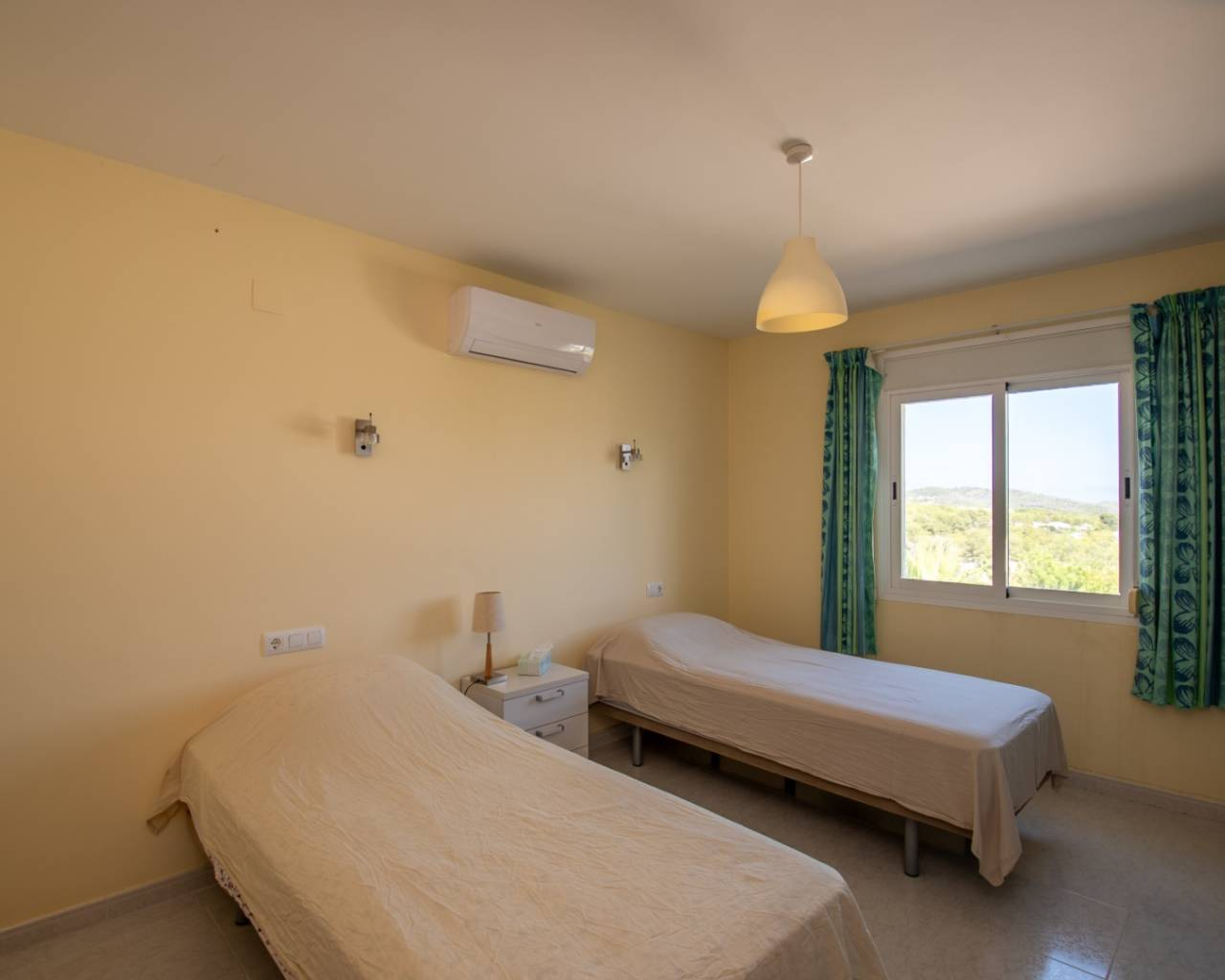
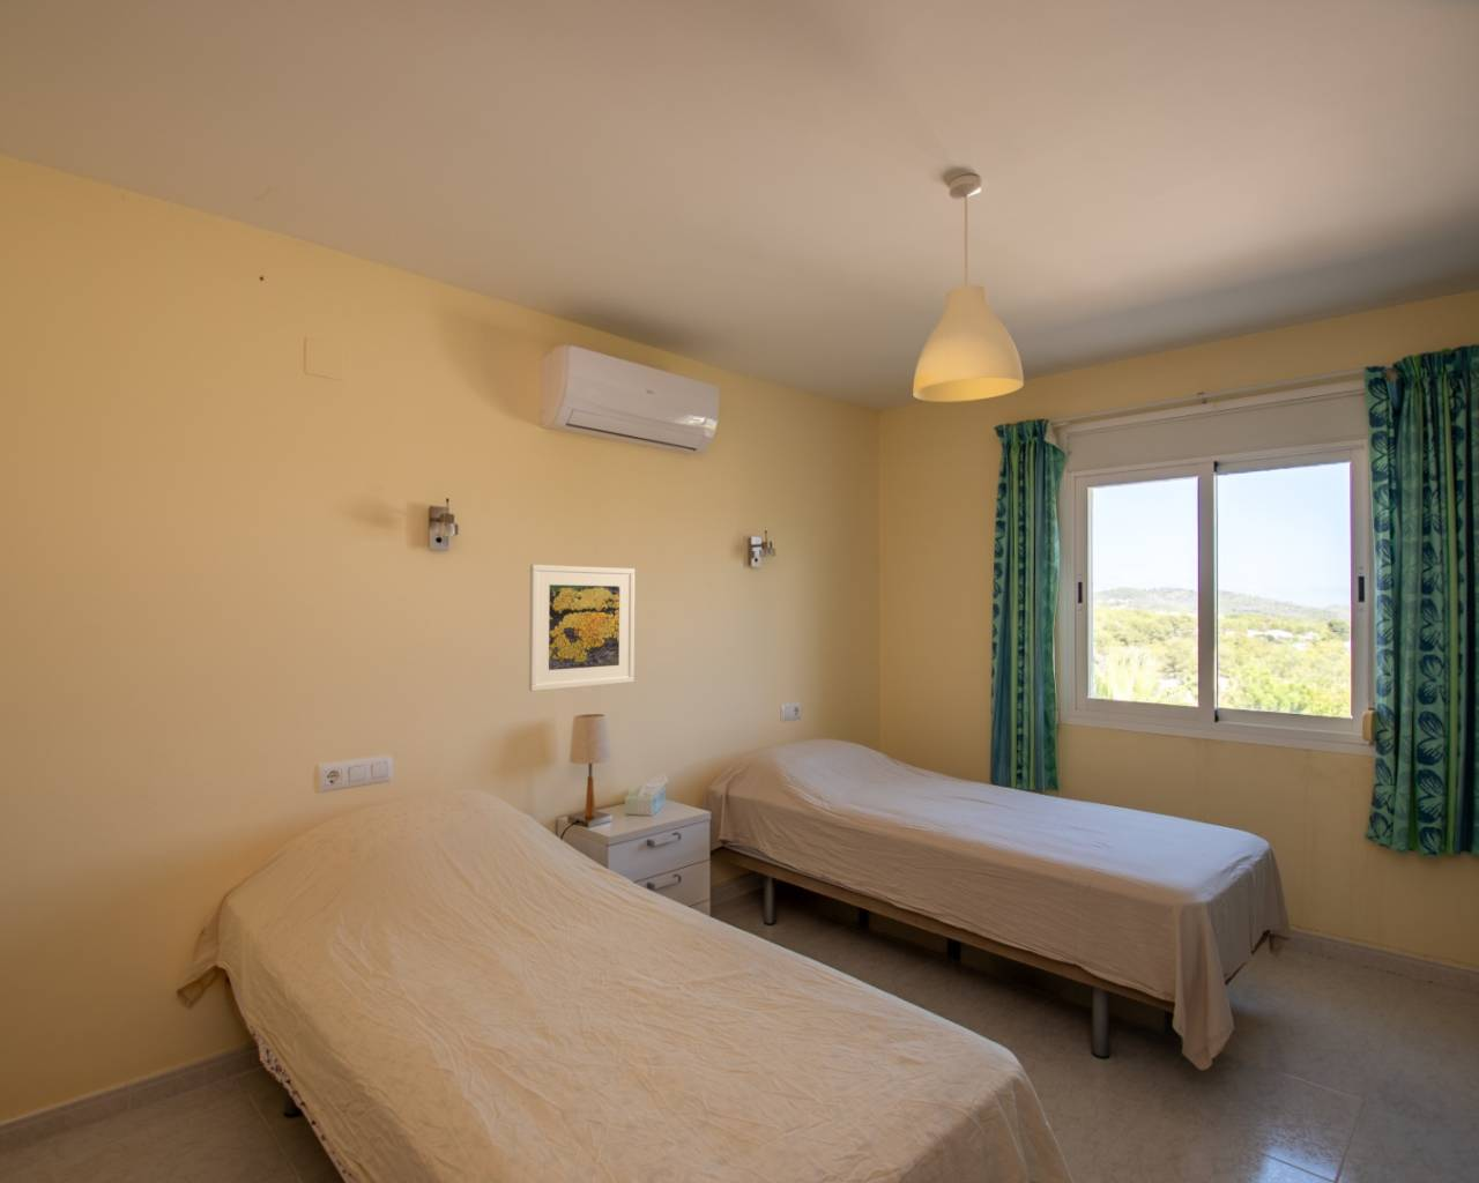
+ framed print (584, 627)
